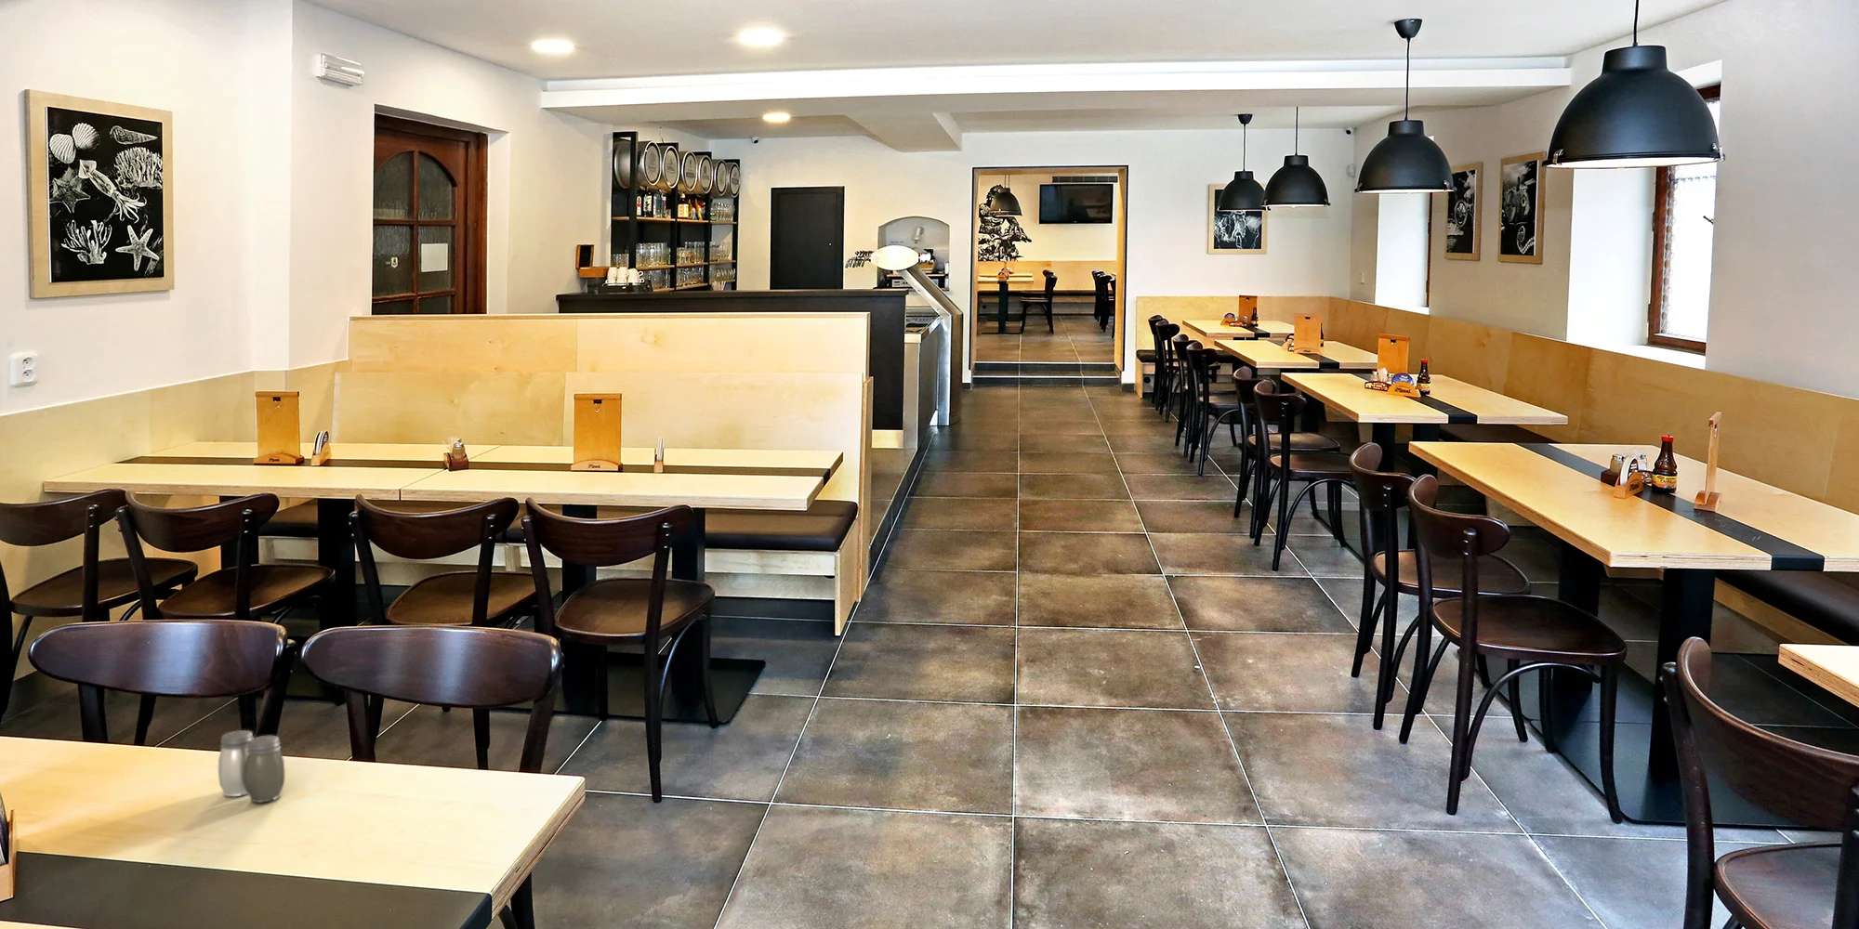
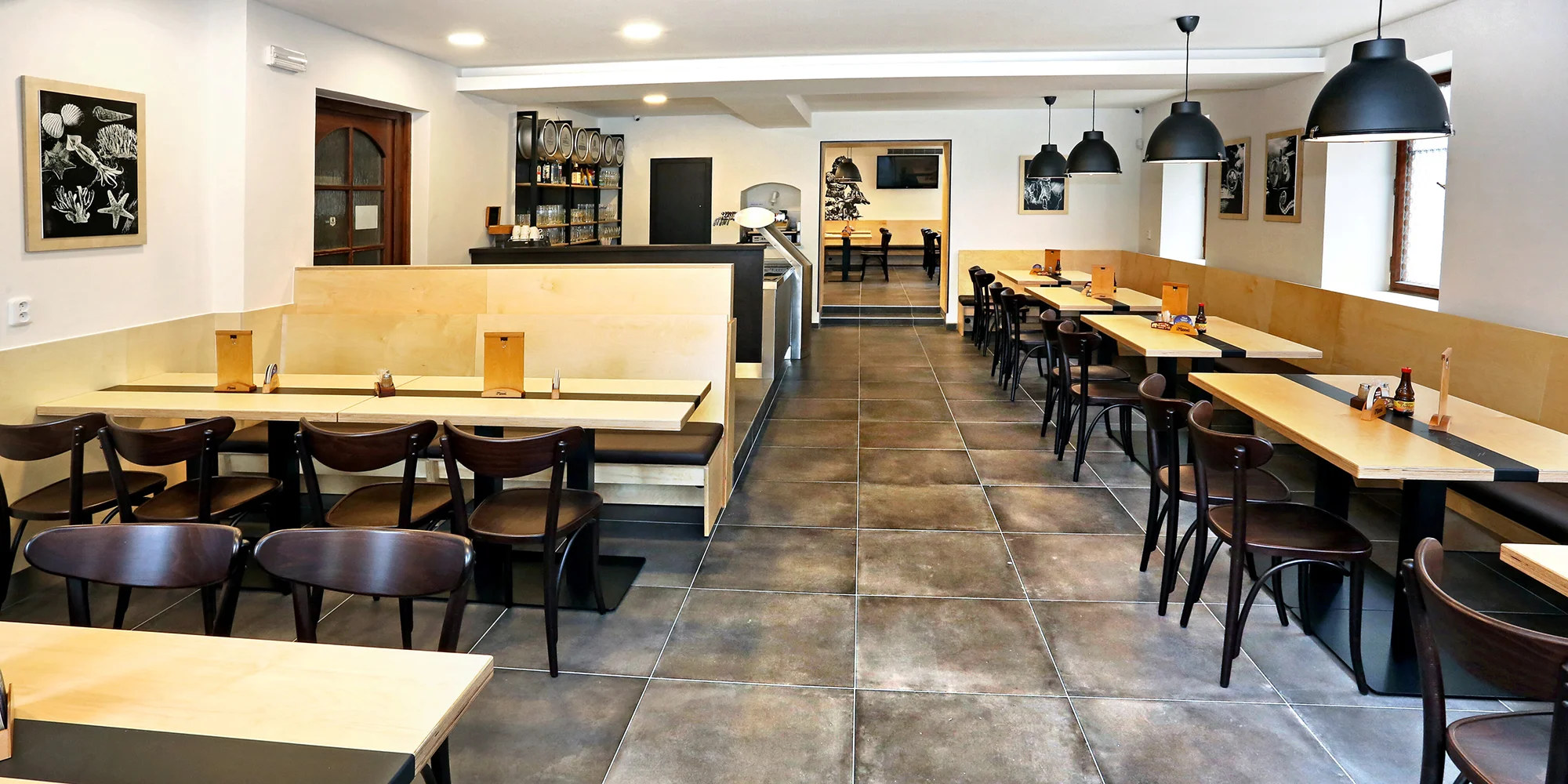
- salt and pepper shaker (251, 764)
